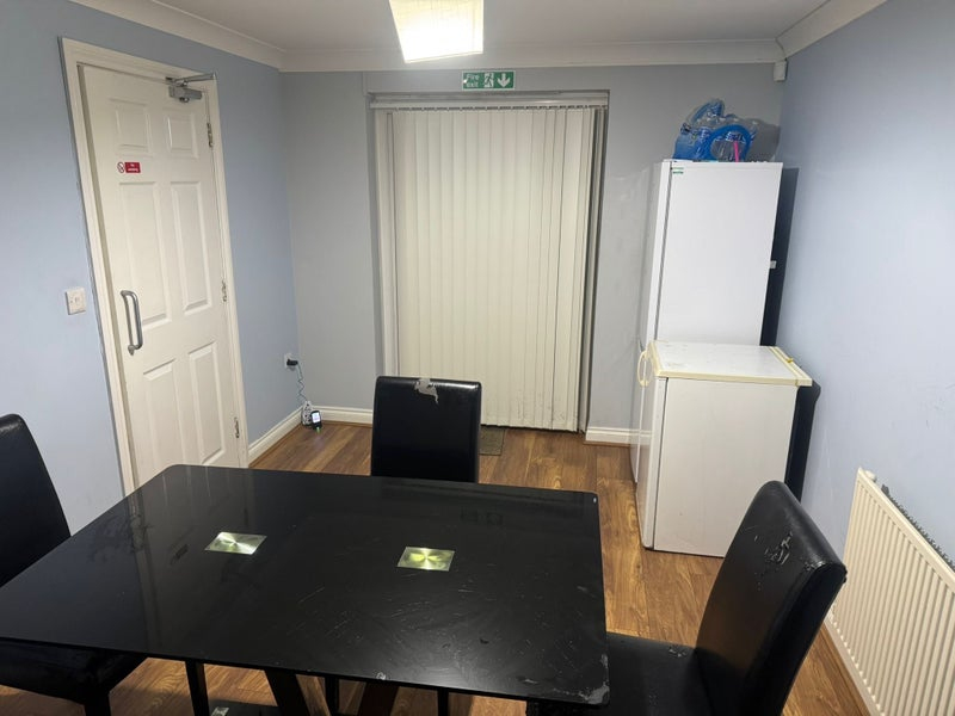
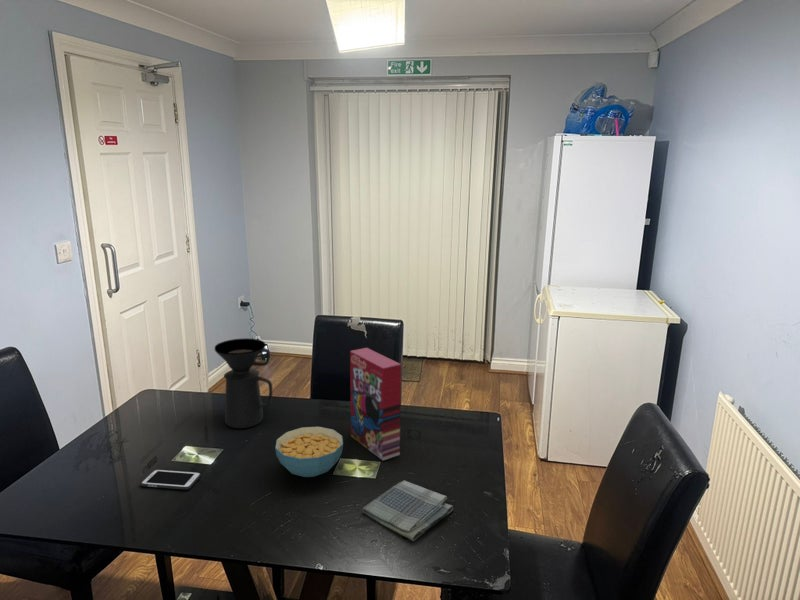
+ dish towel (408, 506)
+ coffee maker (242, 383)
+ cereal box (374, 402)
+ cereal bowl (310, 456)
+ cell phone (171, 479)
